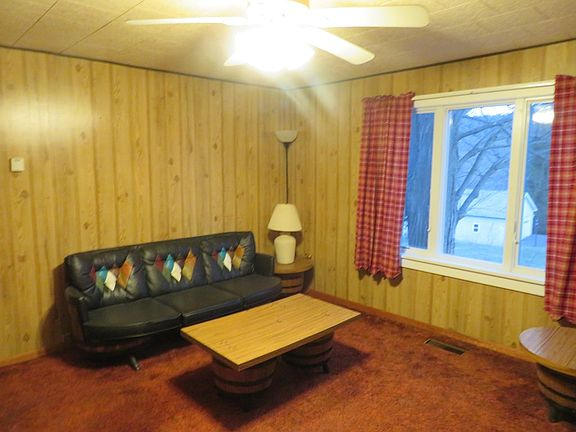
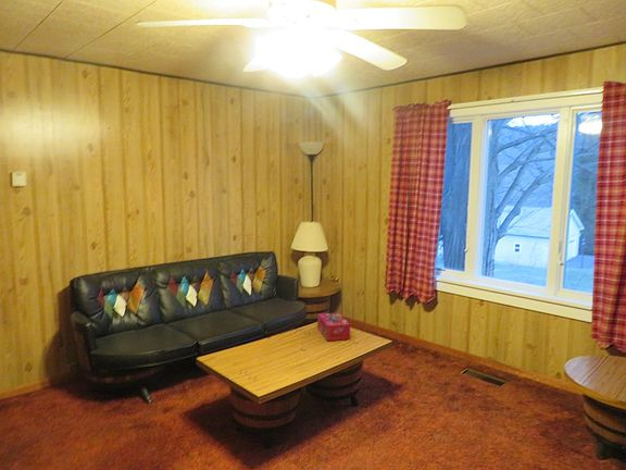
+ tissue box (333, 325)
